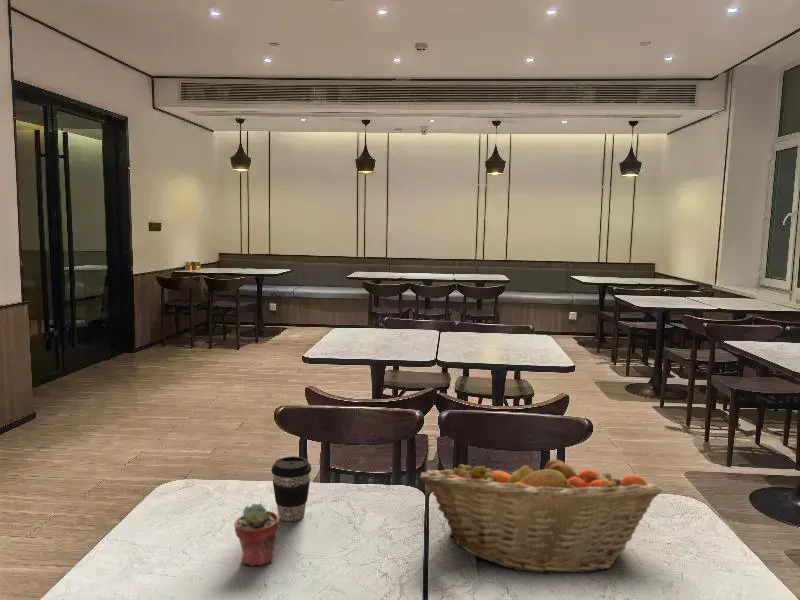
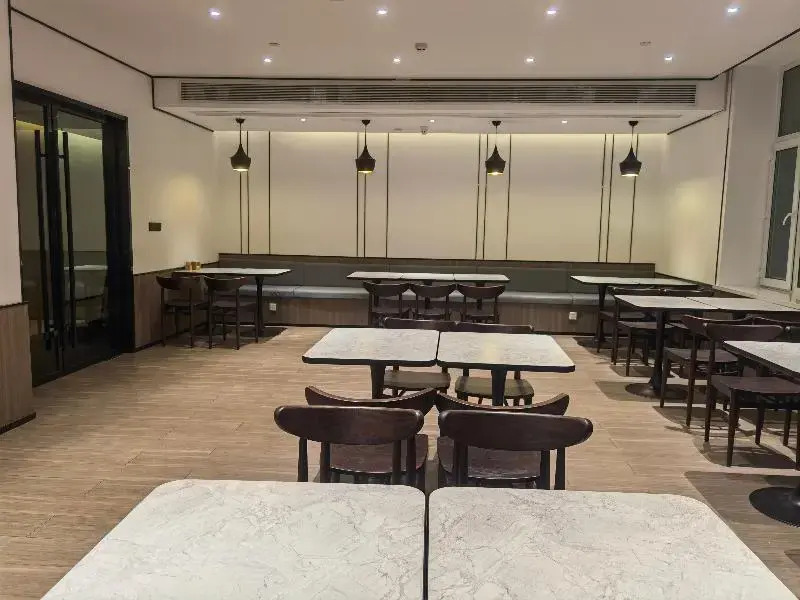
- potted succulent (257, 531)
- coffee cup (291, 489)
- fruit basket (535, 499)
